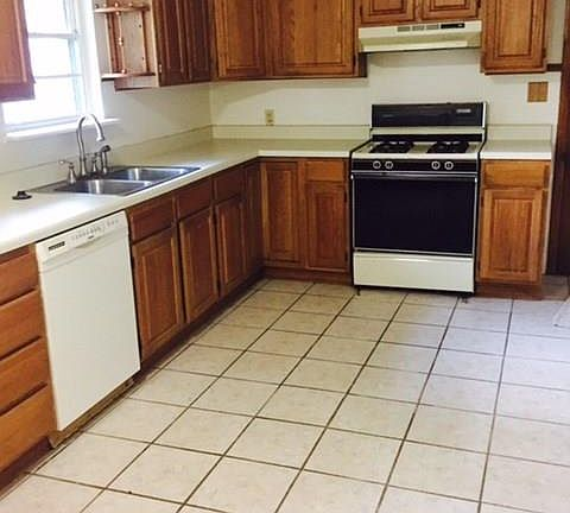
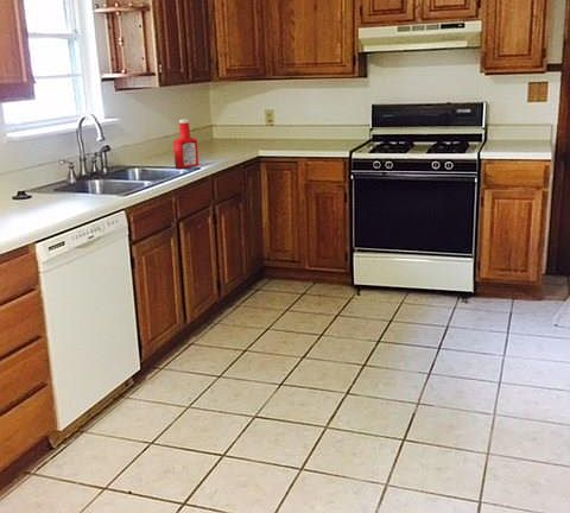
+ soap bottle (185, 142)
